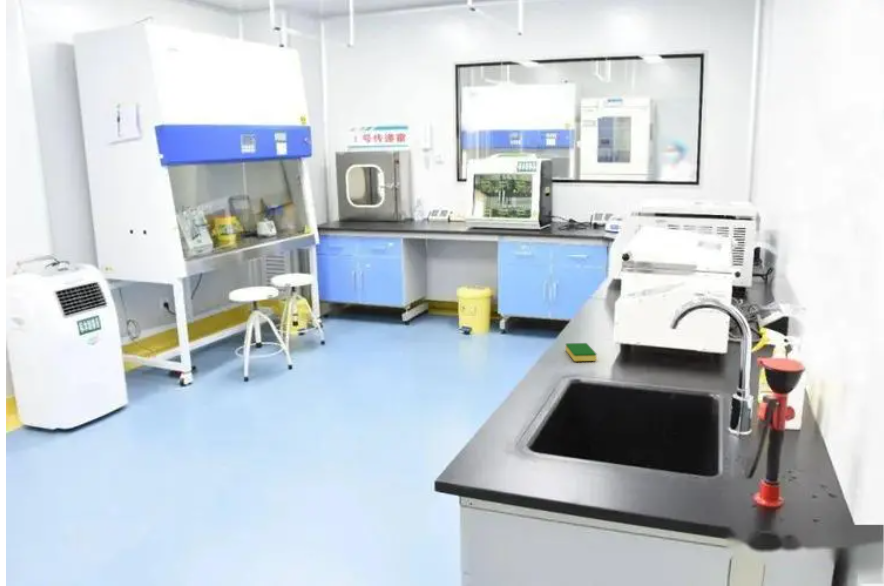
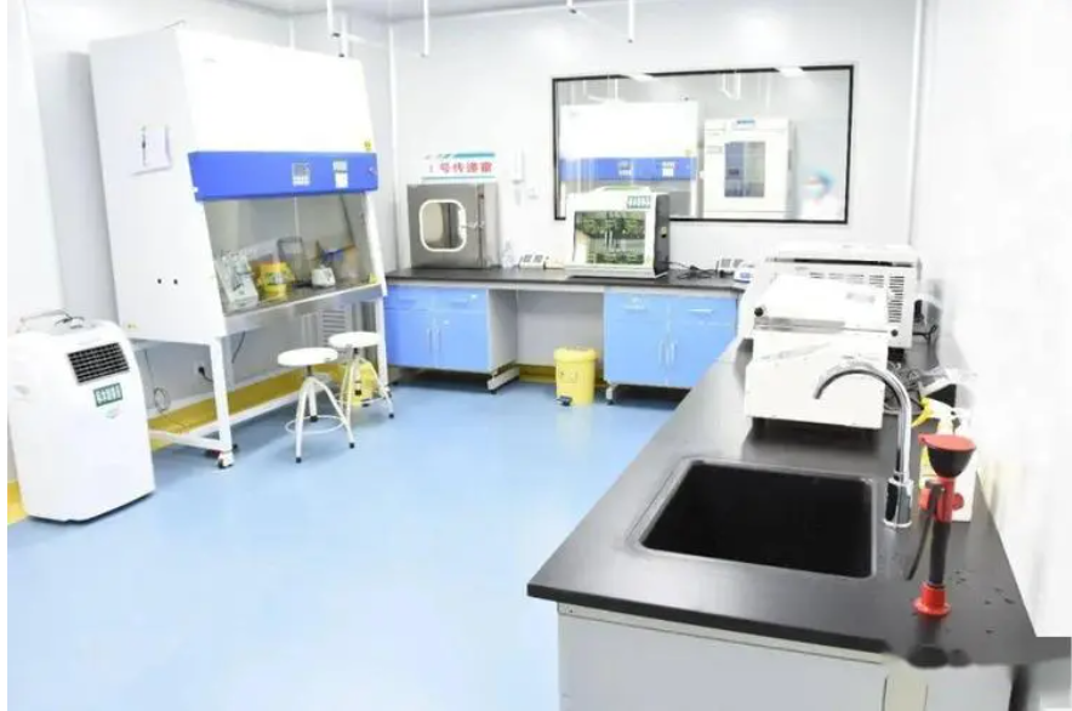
- dish sponge (580, 351)
